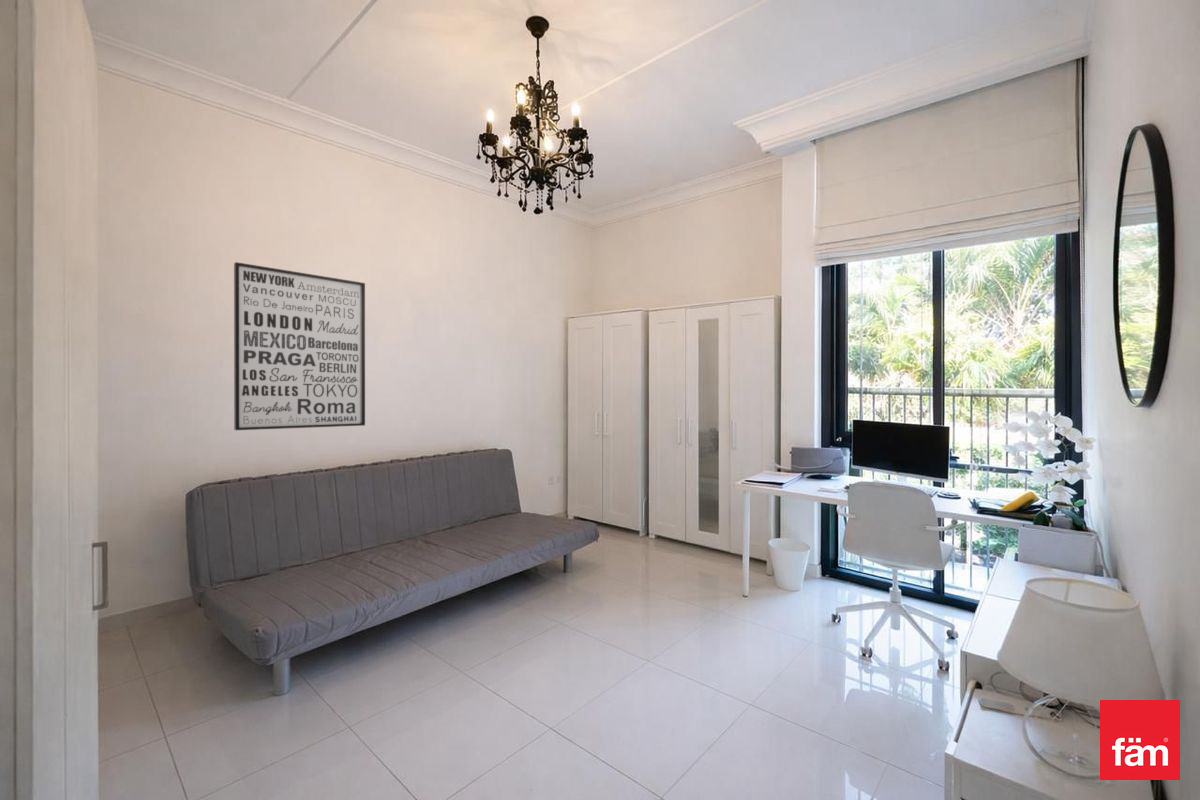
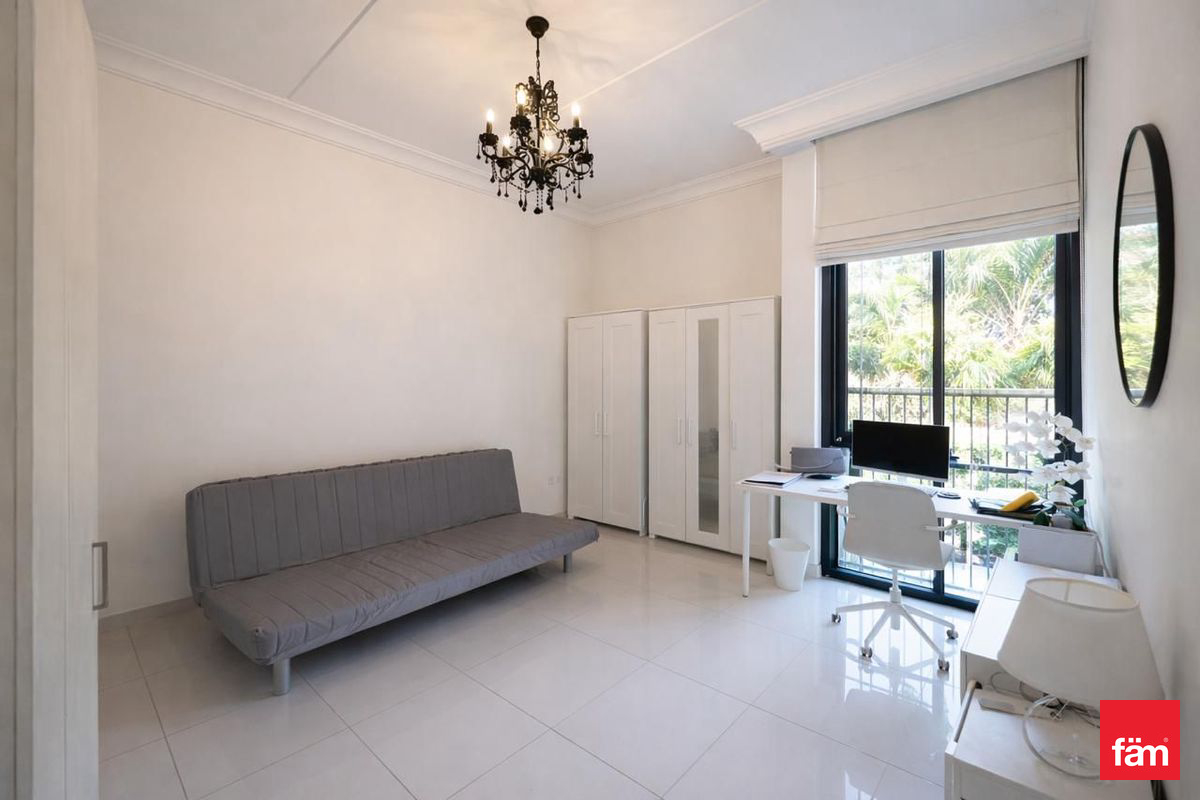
- wall art (304, 350)
